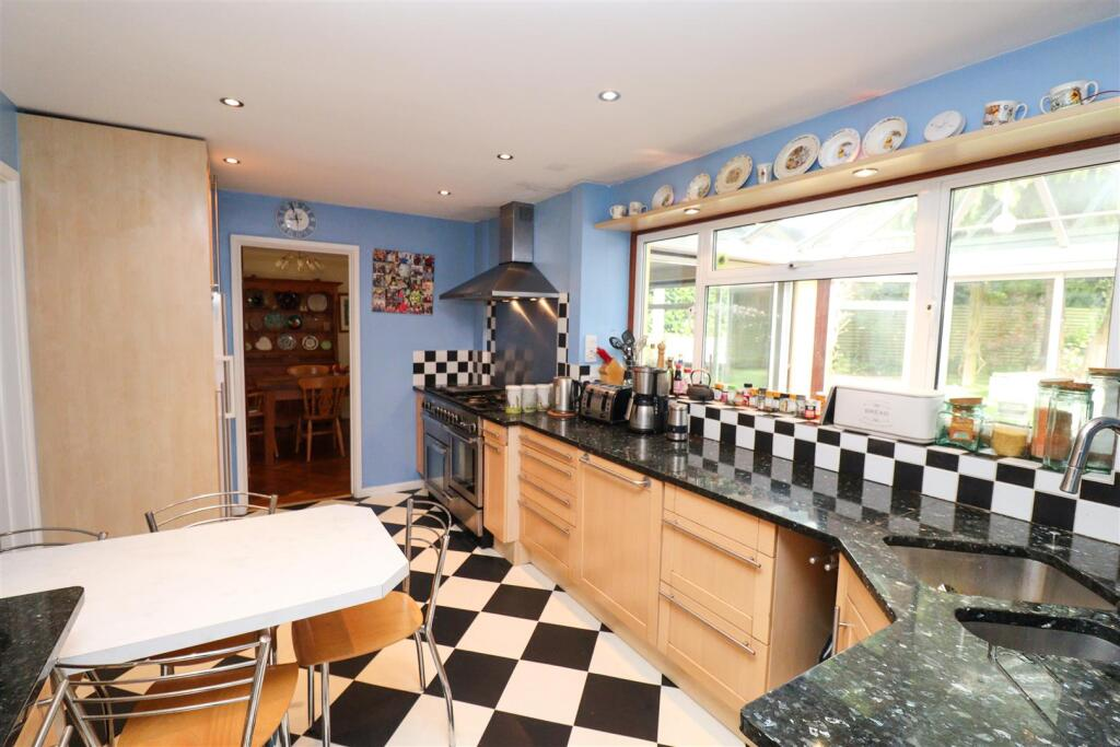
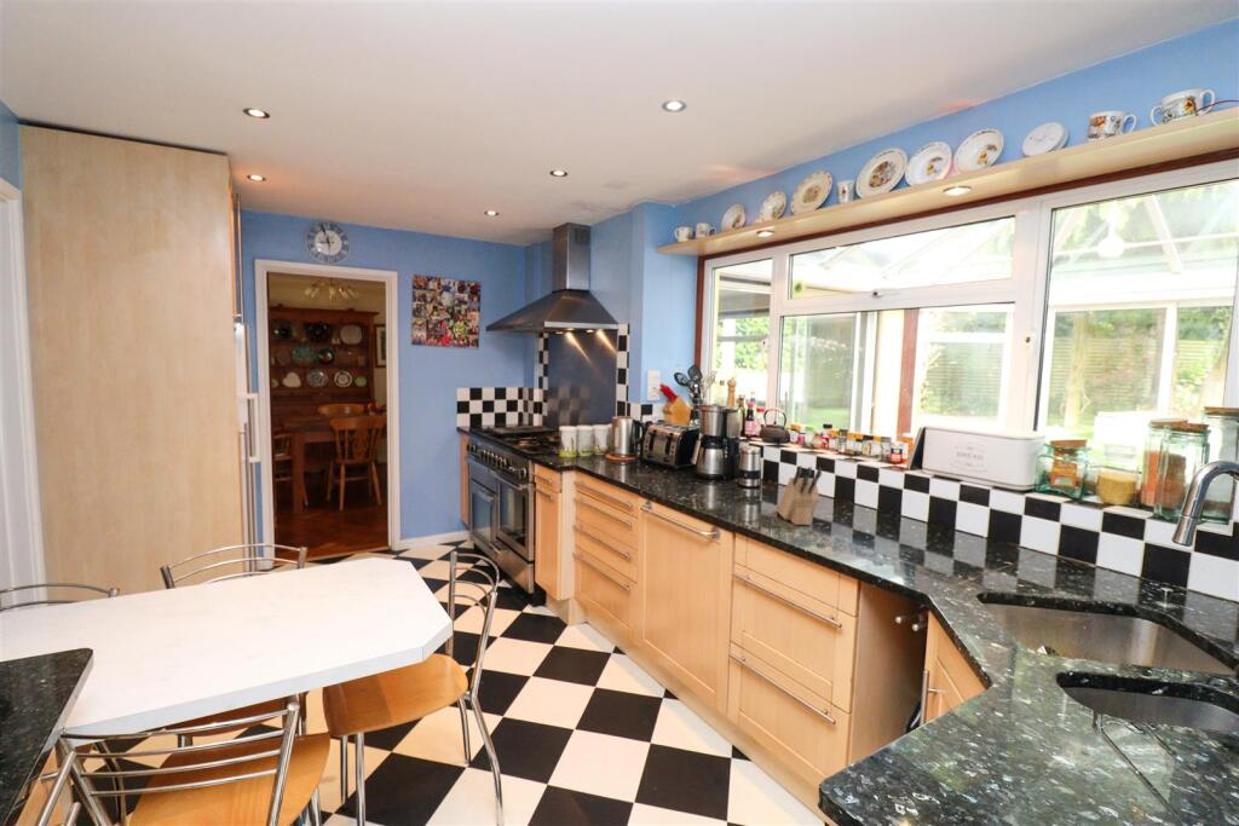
+ knife block (799, 491)
